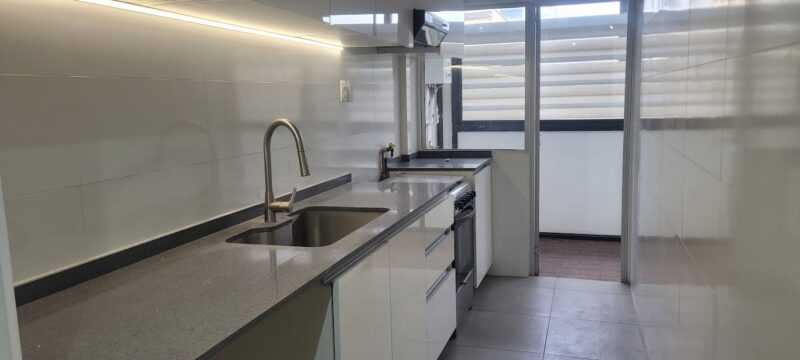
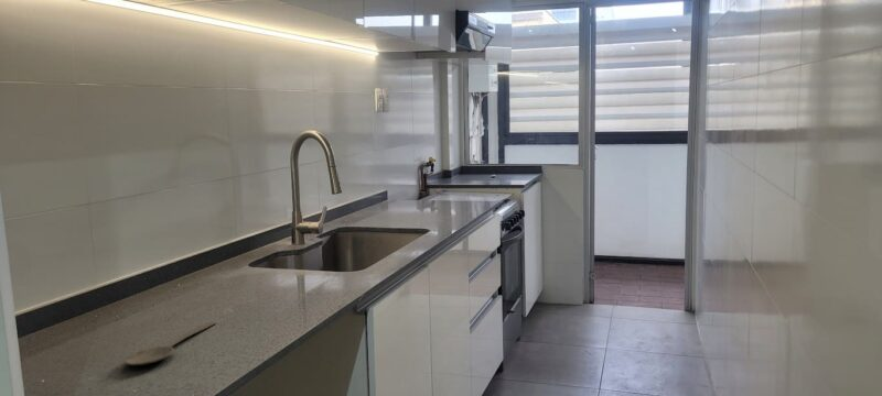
+ wooden spoon (176, 340)
